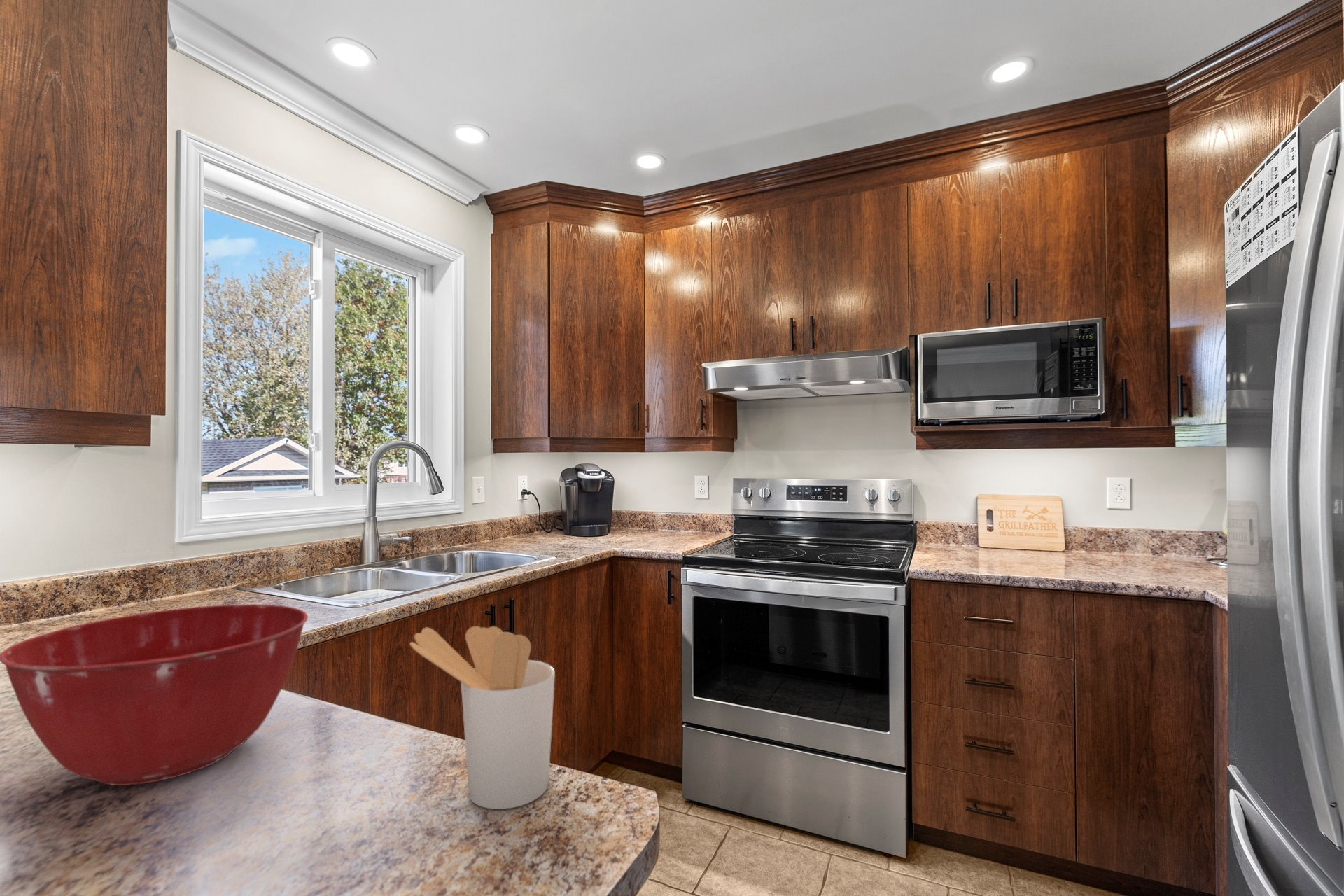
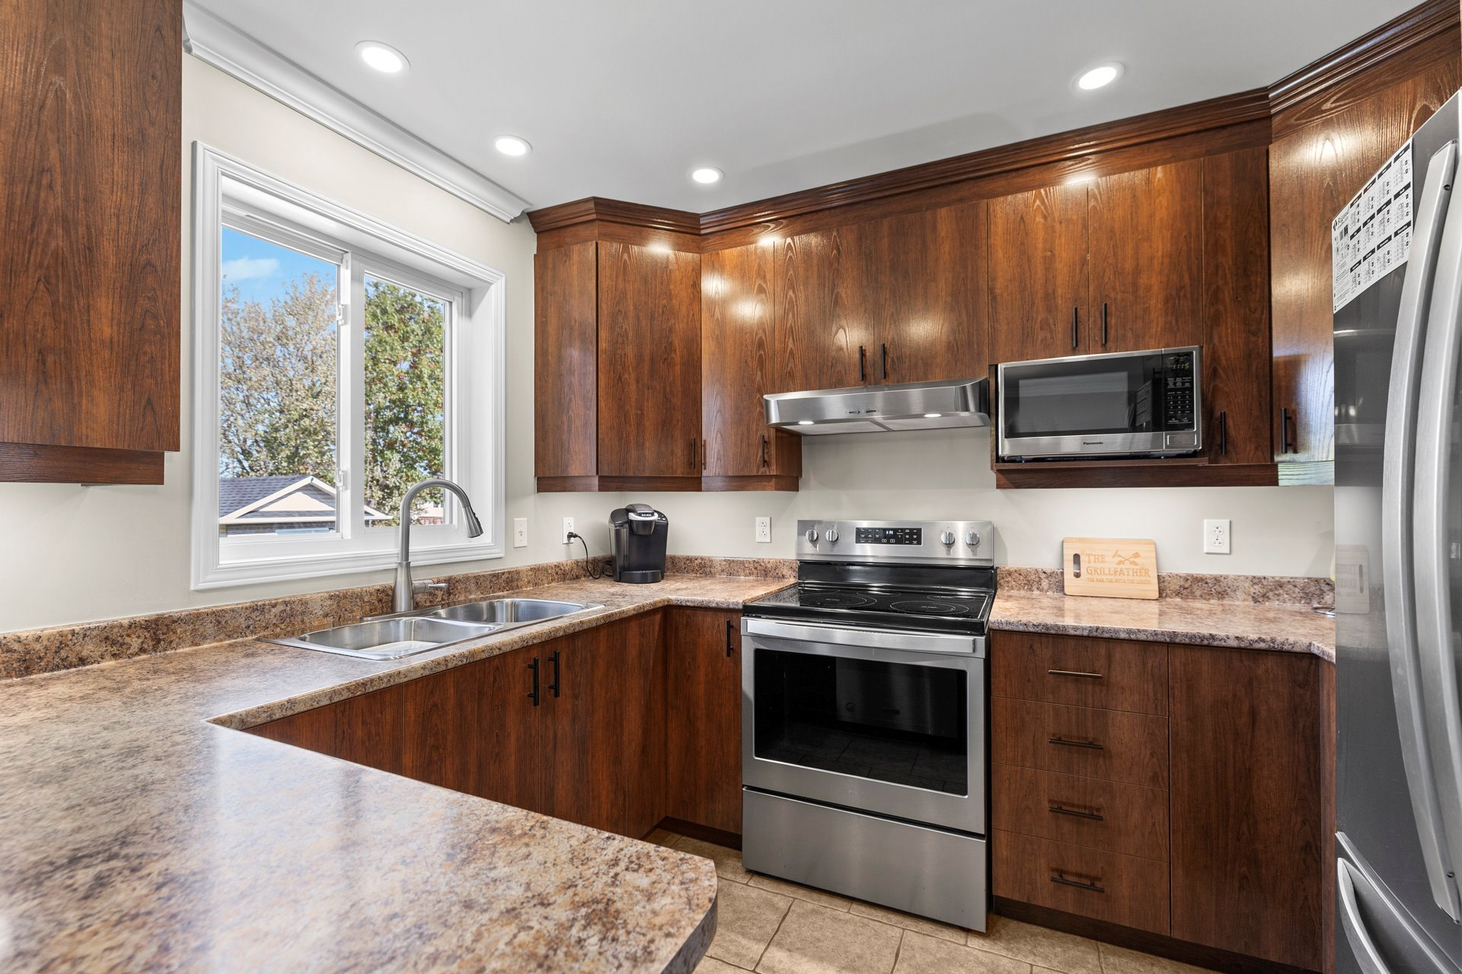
- mixing bowl (172, 692)
- utensil holder (484, 706)
